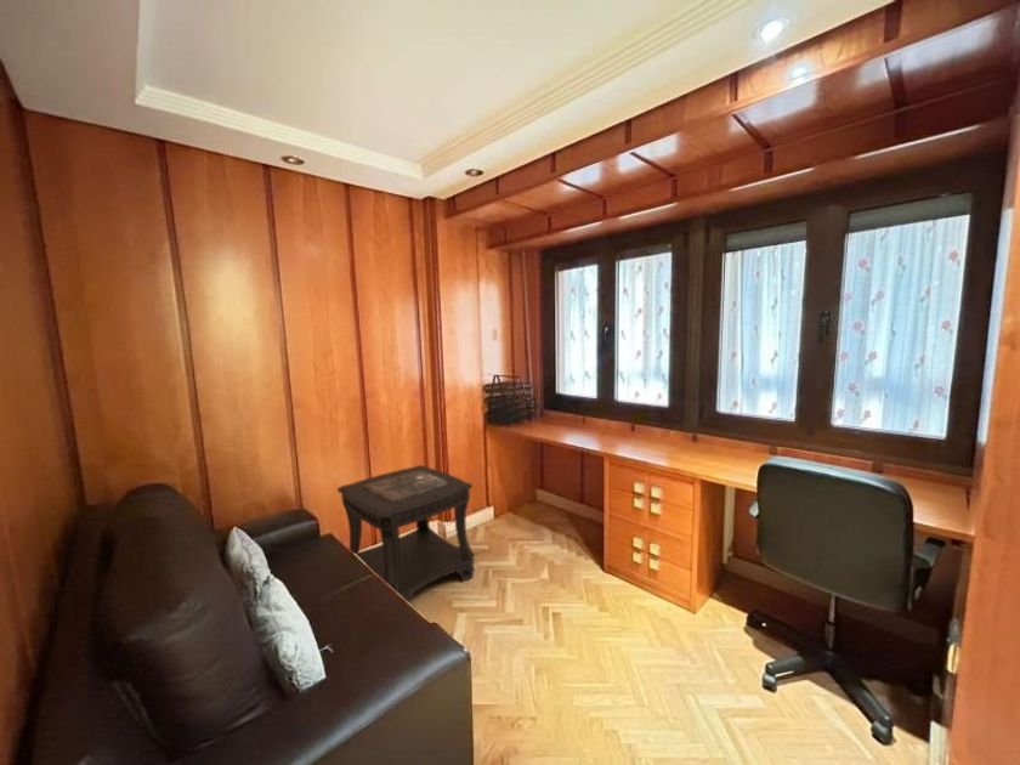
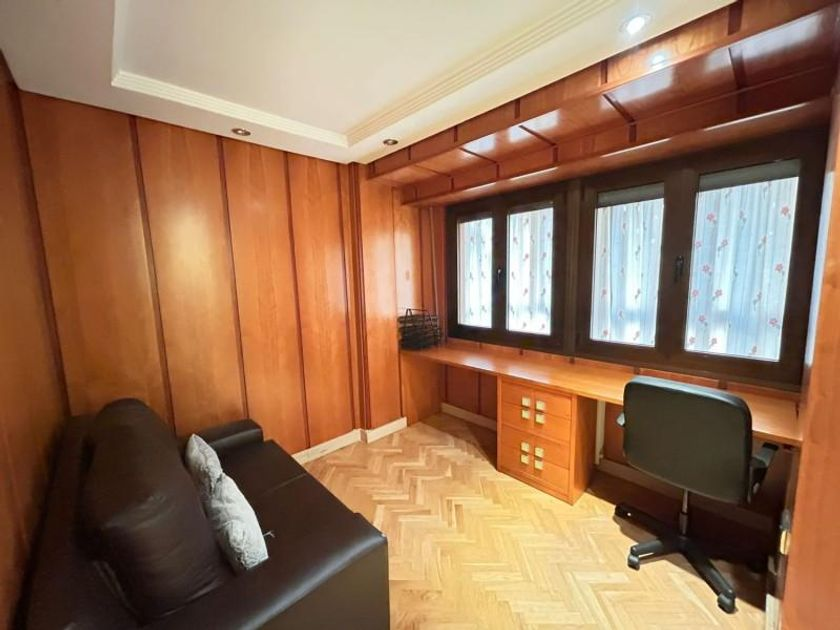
- side table (408, 533)
